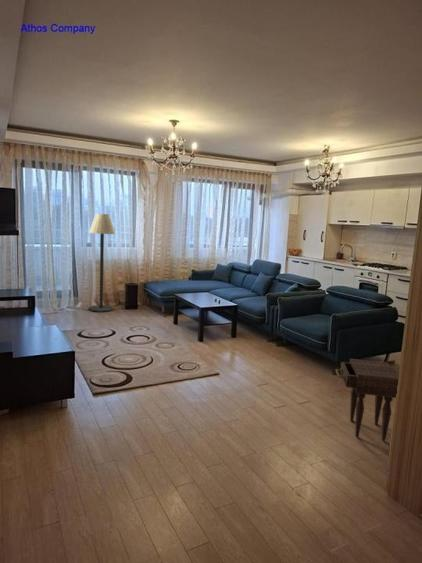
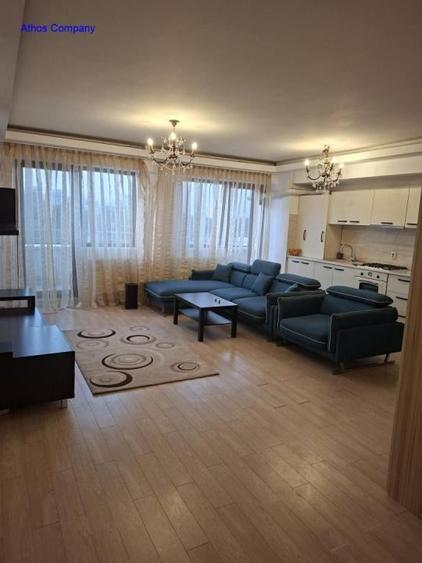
- floor lamp (101, 262)
- nightstand (361, 398)
